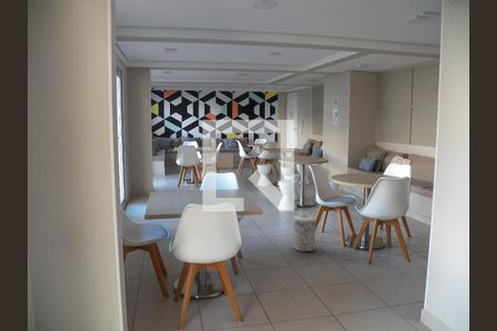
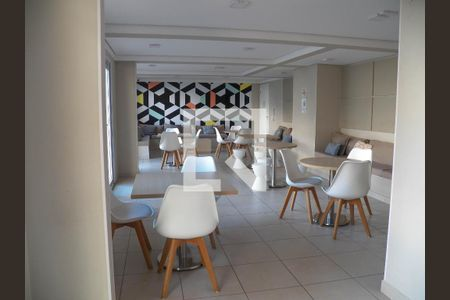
- trash can (304, 232)
